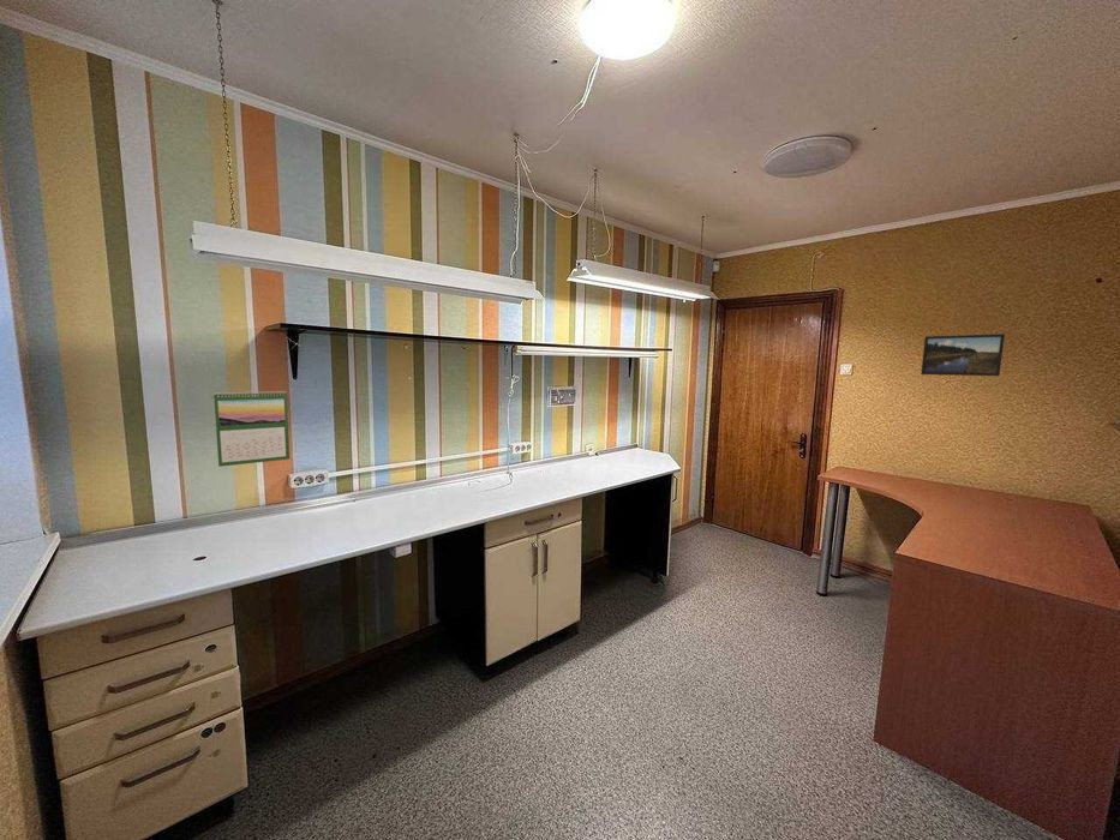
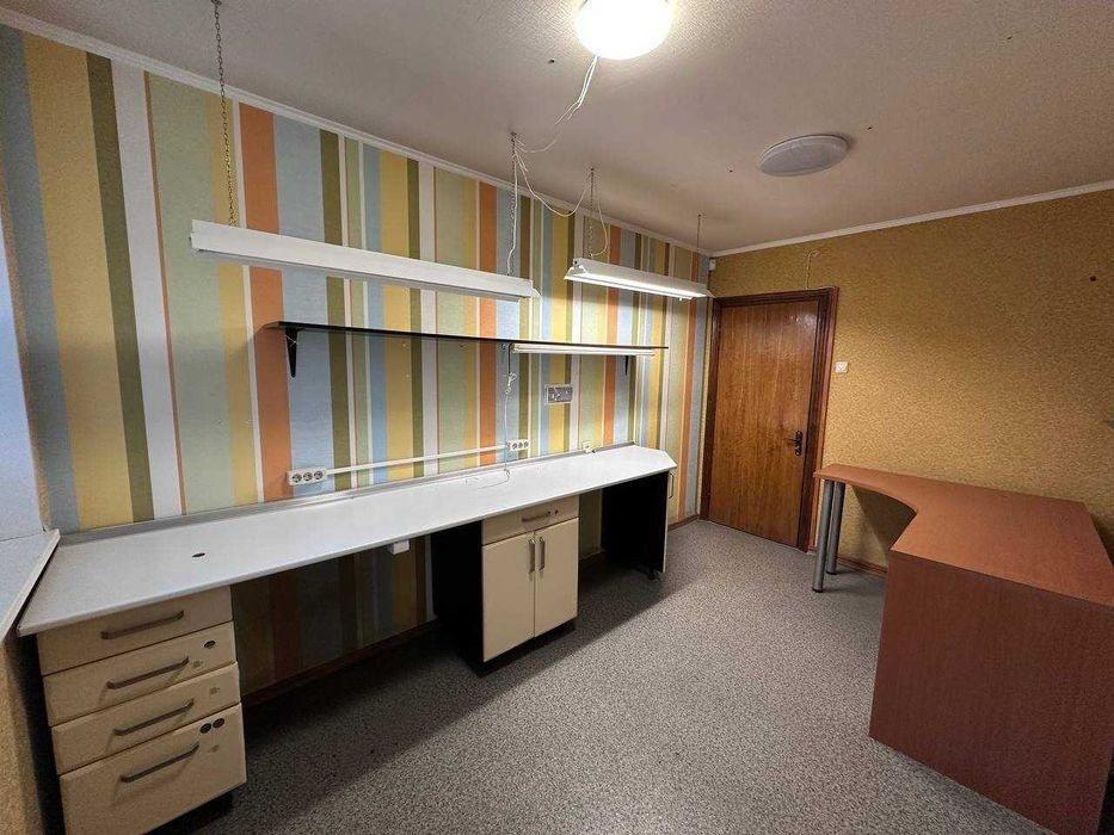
- calendar (253, 426)
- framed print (960, 355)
